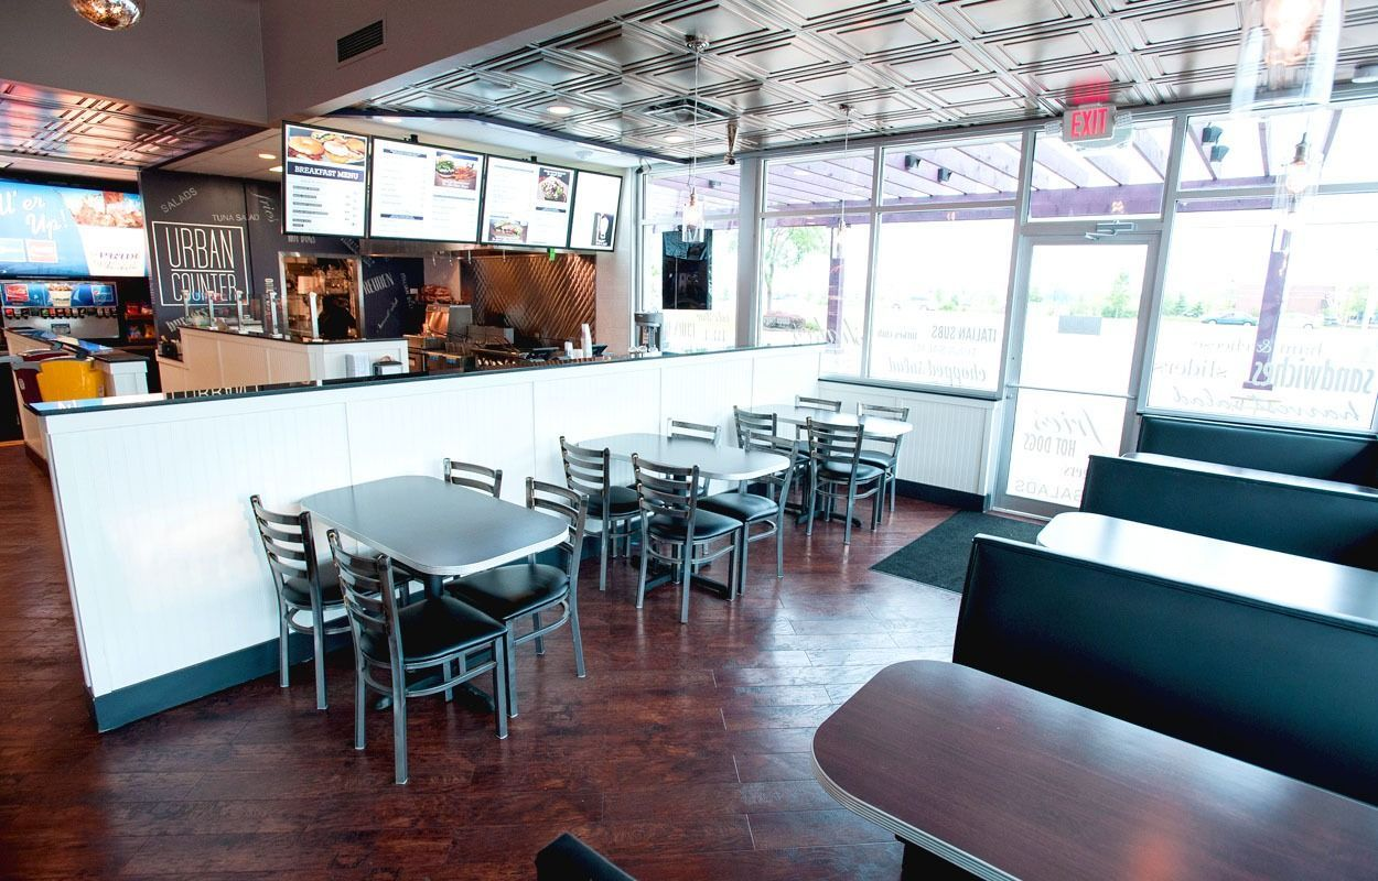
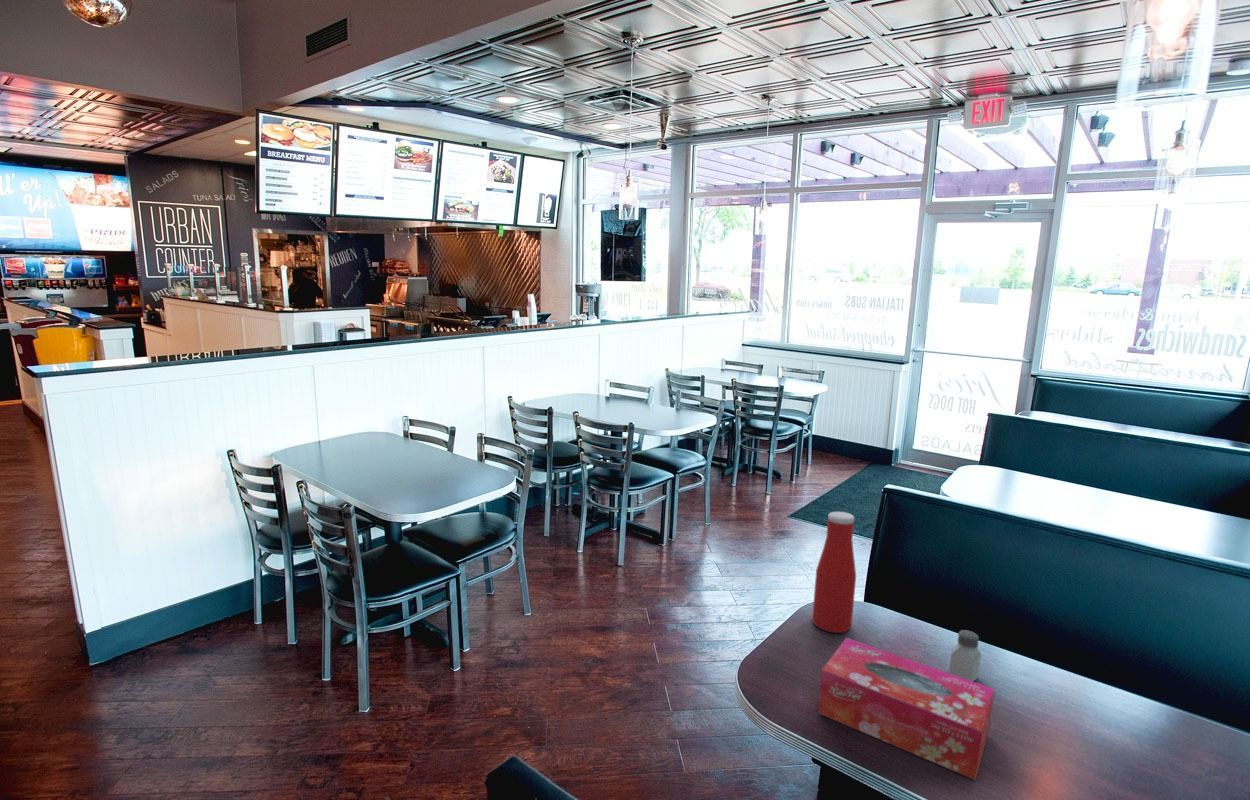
+ tissue box (903, 701)
+ bottle (836, 570)
+ saltshaker (966, 654)
